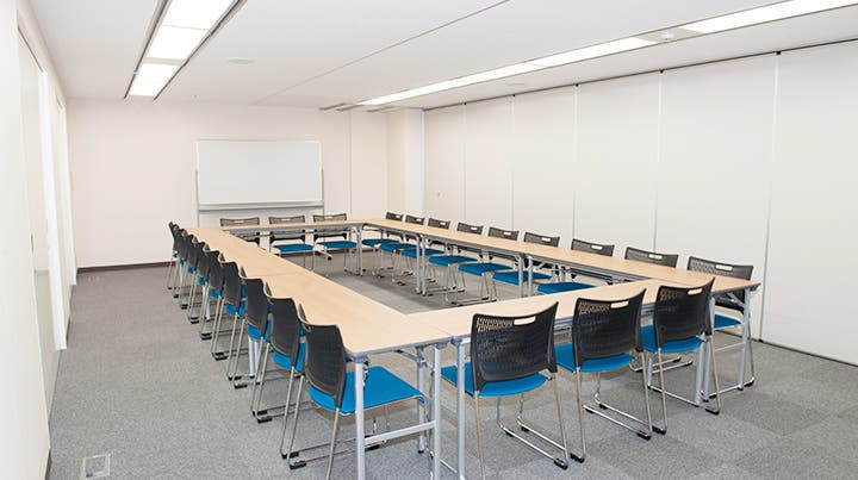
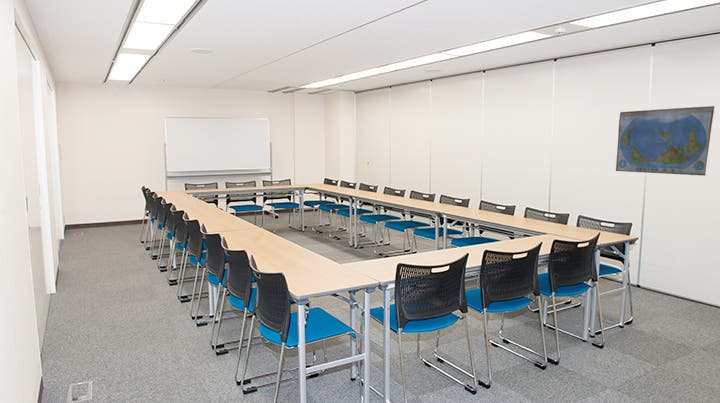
+ world map (660, 141)
